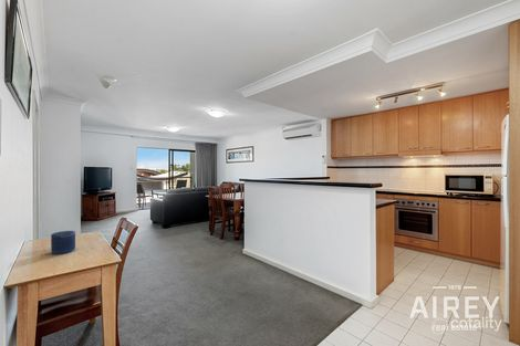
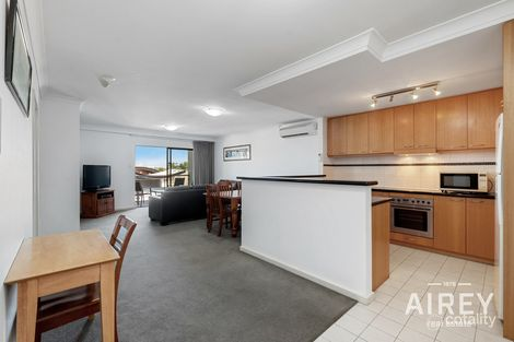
- candle (63, 241)
